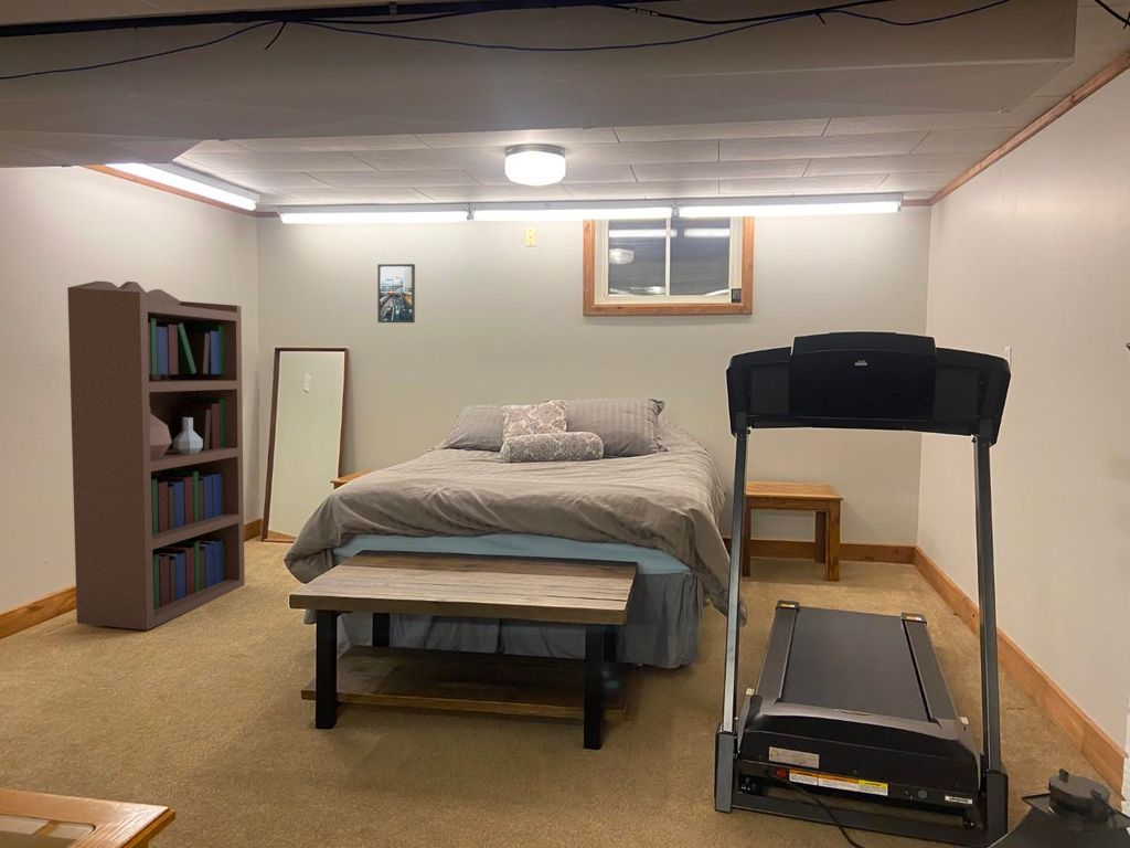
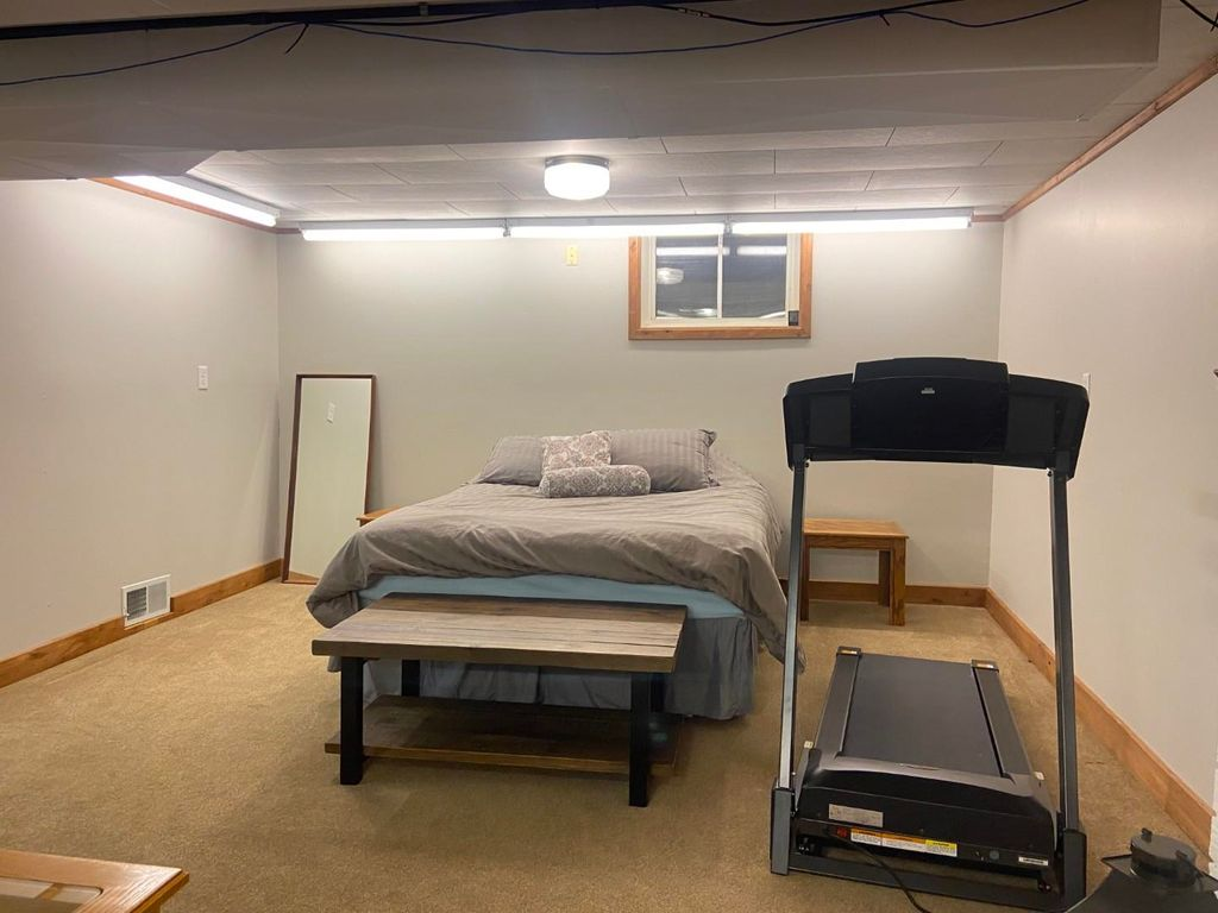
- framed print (396, 293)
- bookcase (164, 444)
